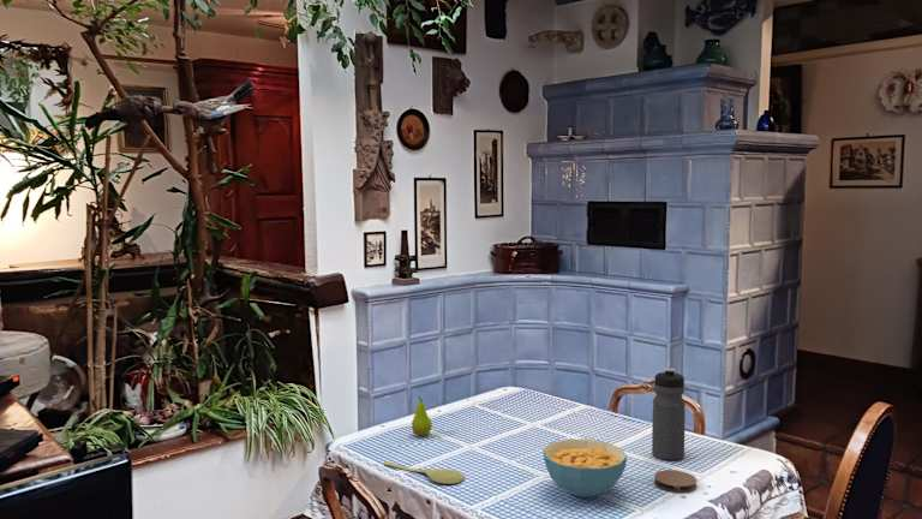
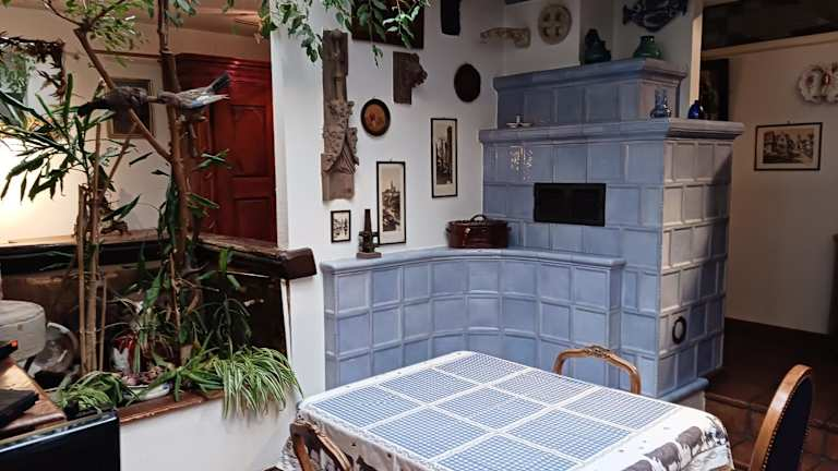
- fruit (421, 414)
- cereal bowl (583, 472)
- water bottle (669, 411)
- coaster (675, 481)
- spoon (421, 470)
